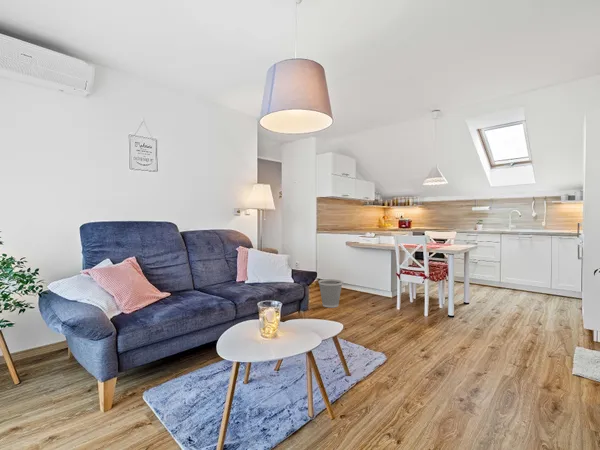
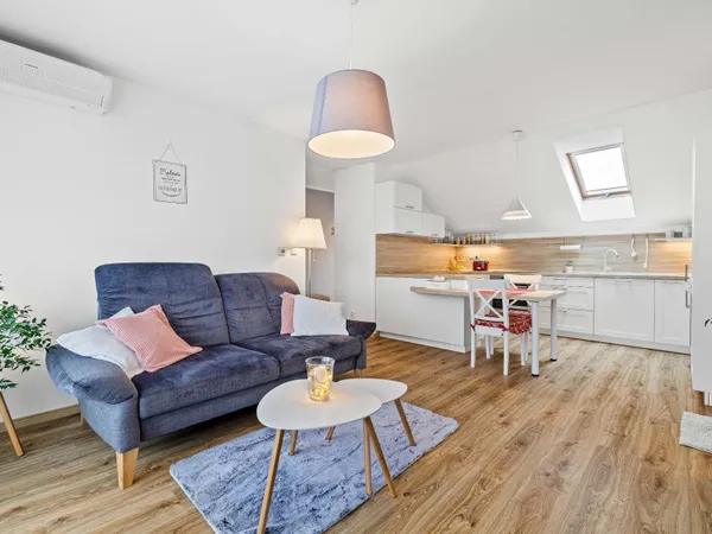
- wastebasket (330, 293)
